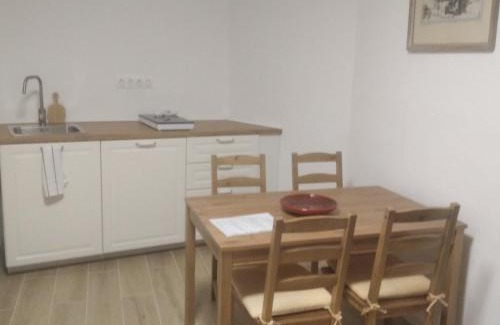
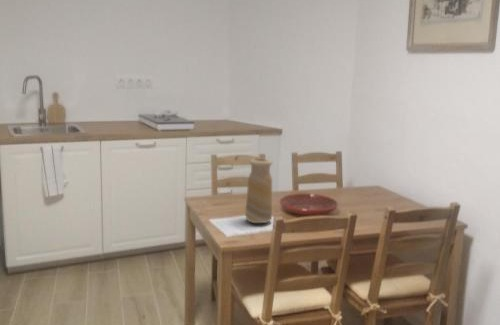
+ vase (259, 190)
